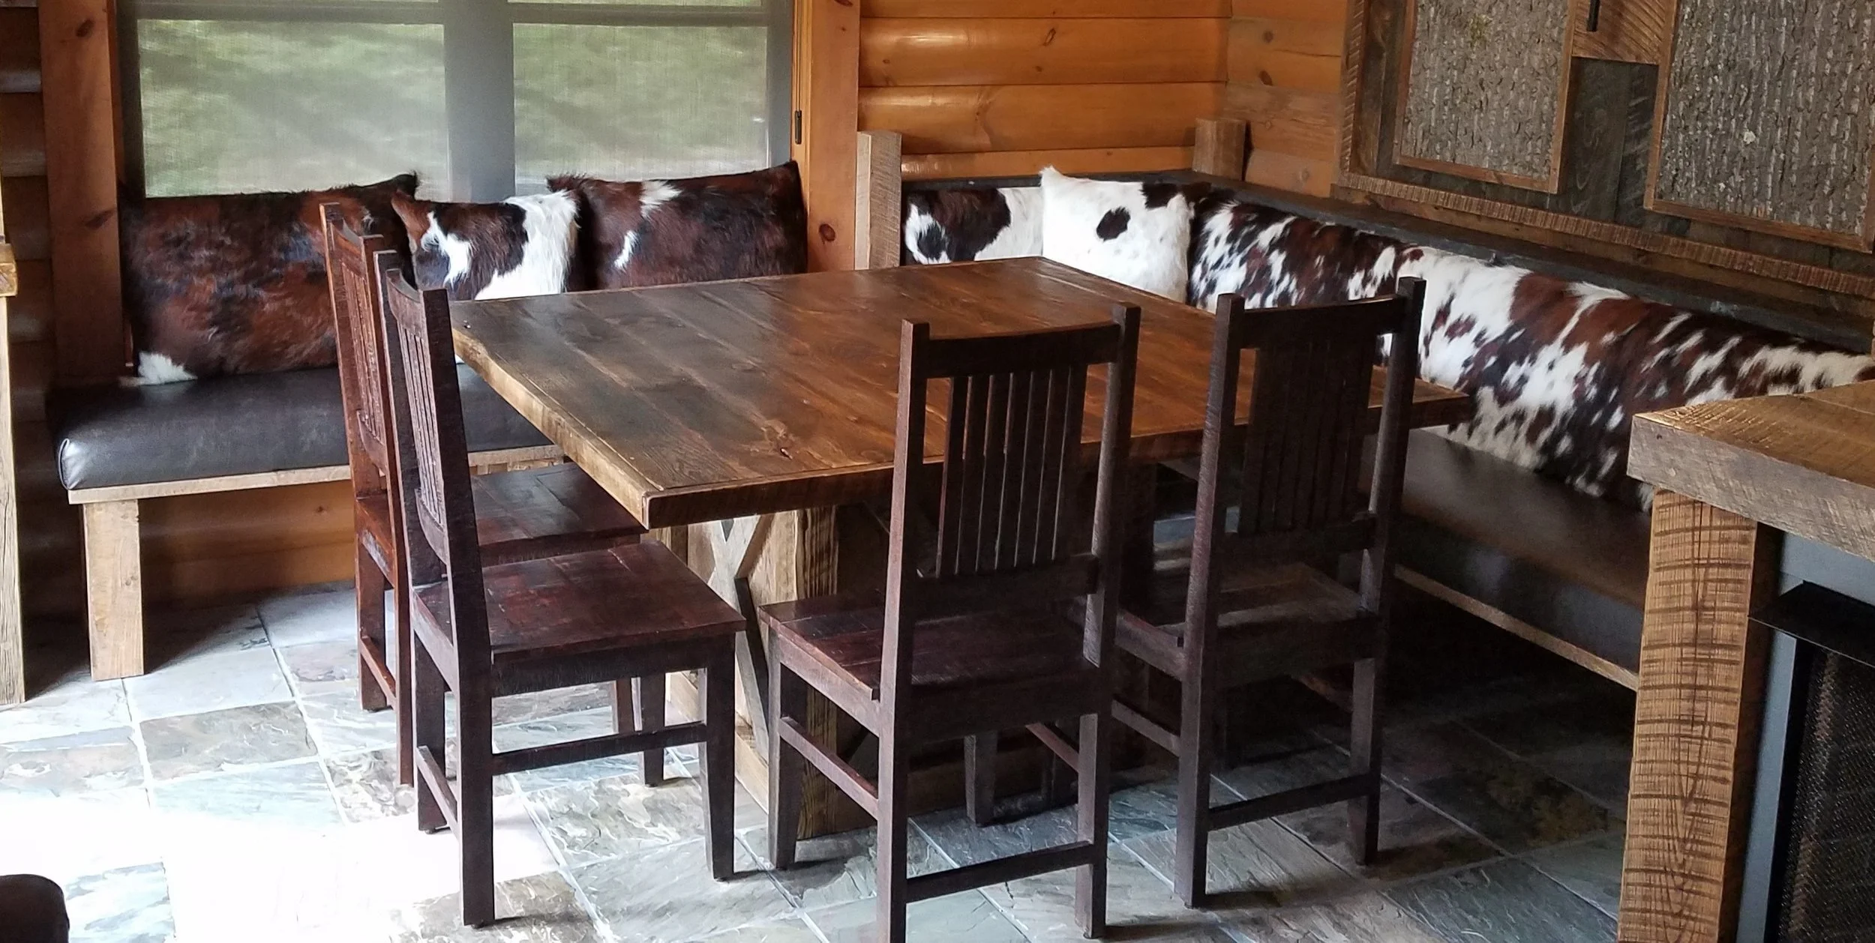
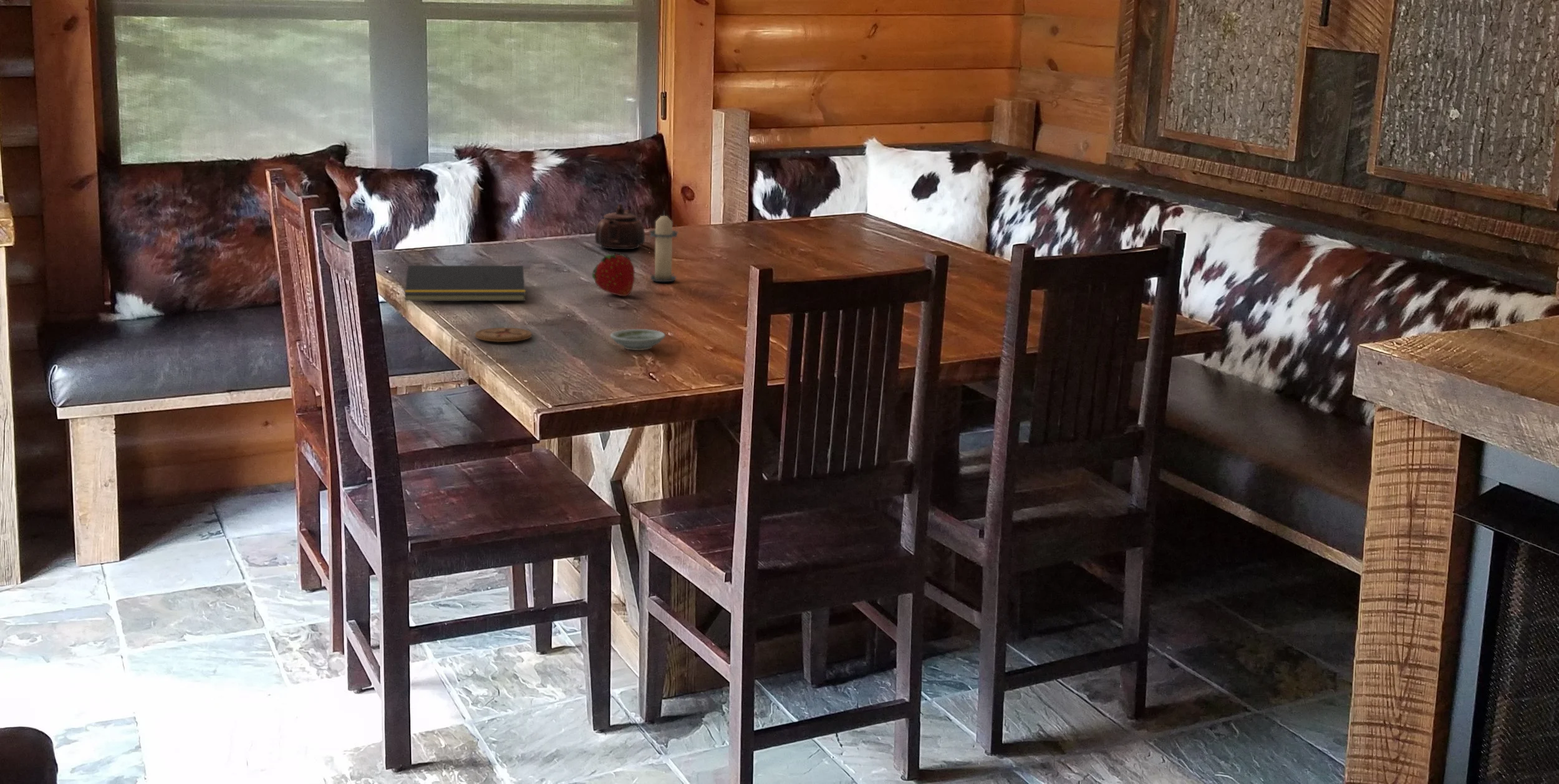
+ saucer (637, 340)
+ fruit (613, 273)
+ teapot (620, 225)
+ candle (664, 246)
+ notepad (466, 282)
+ coaster (503, 334)
